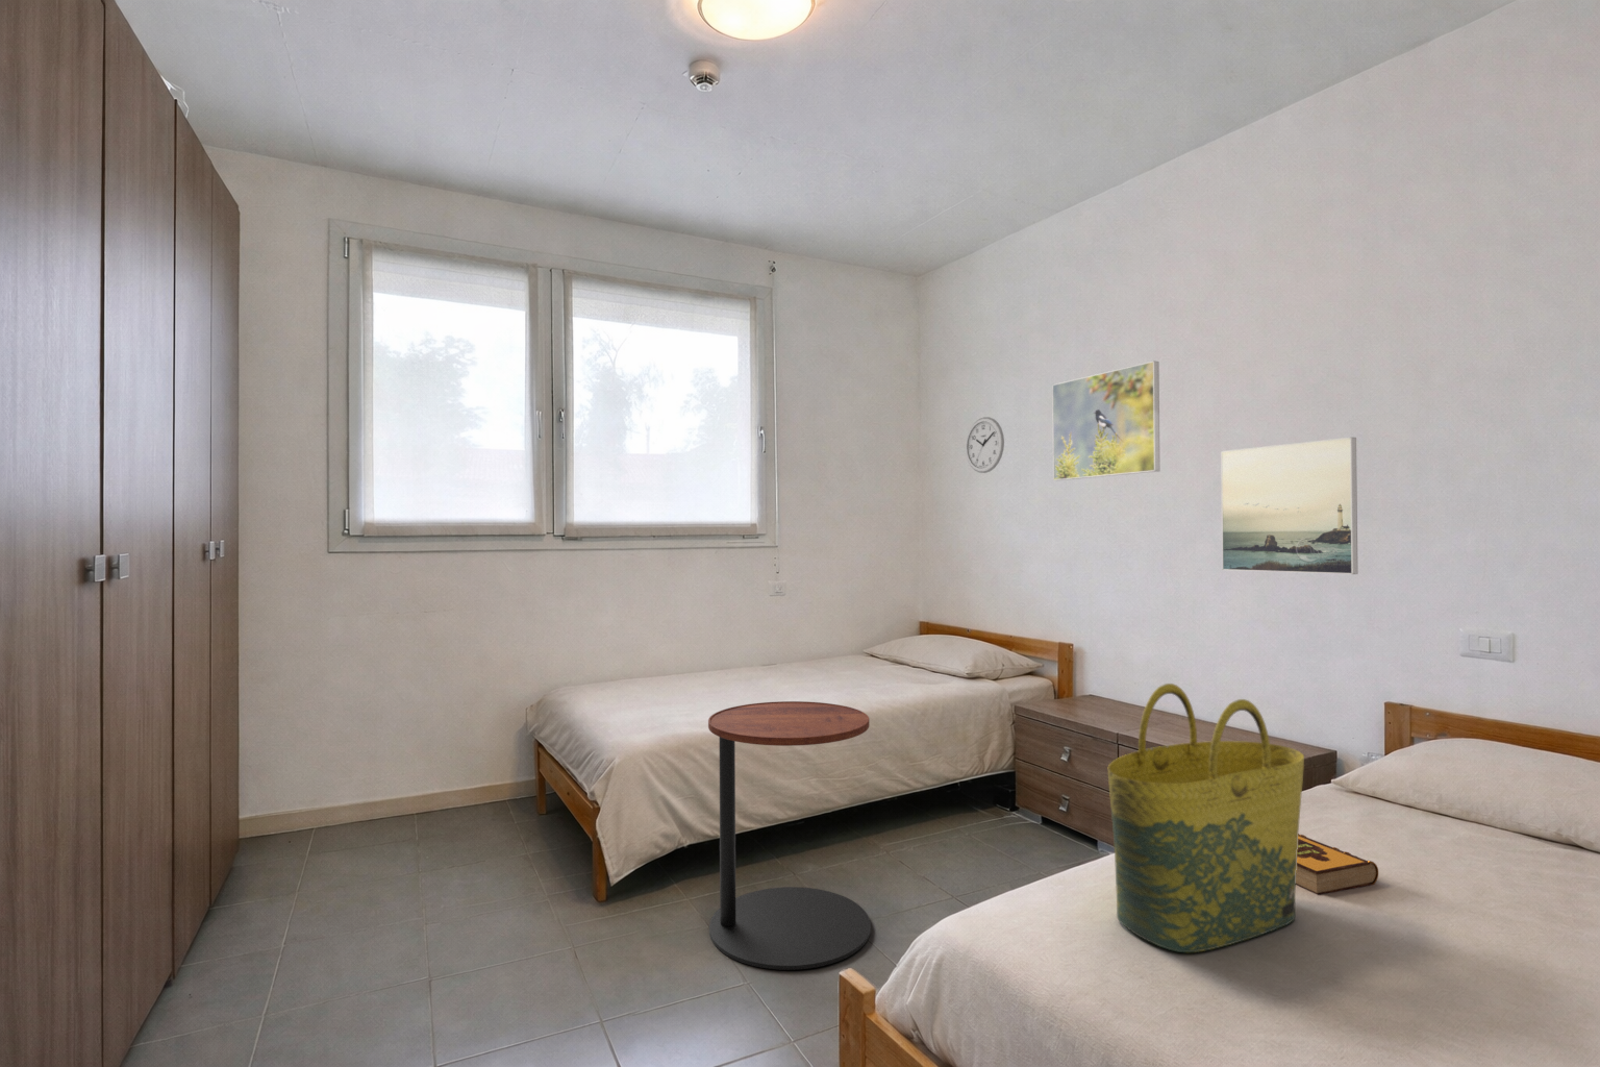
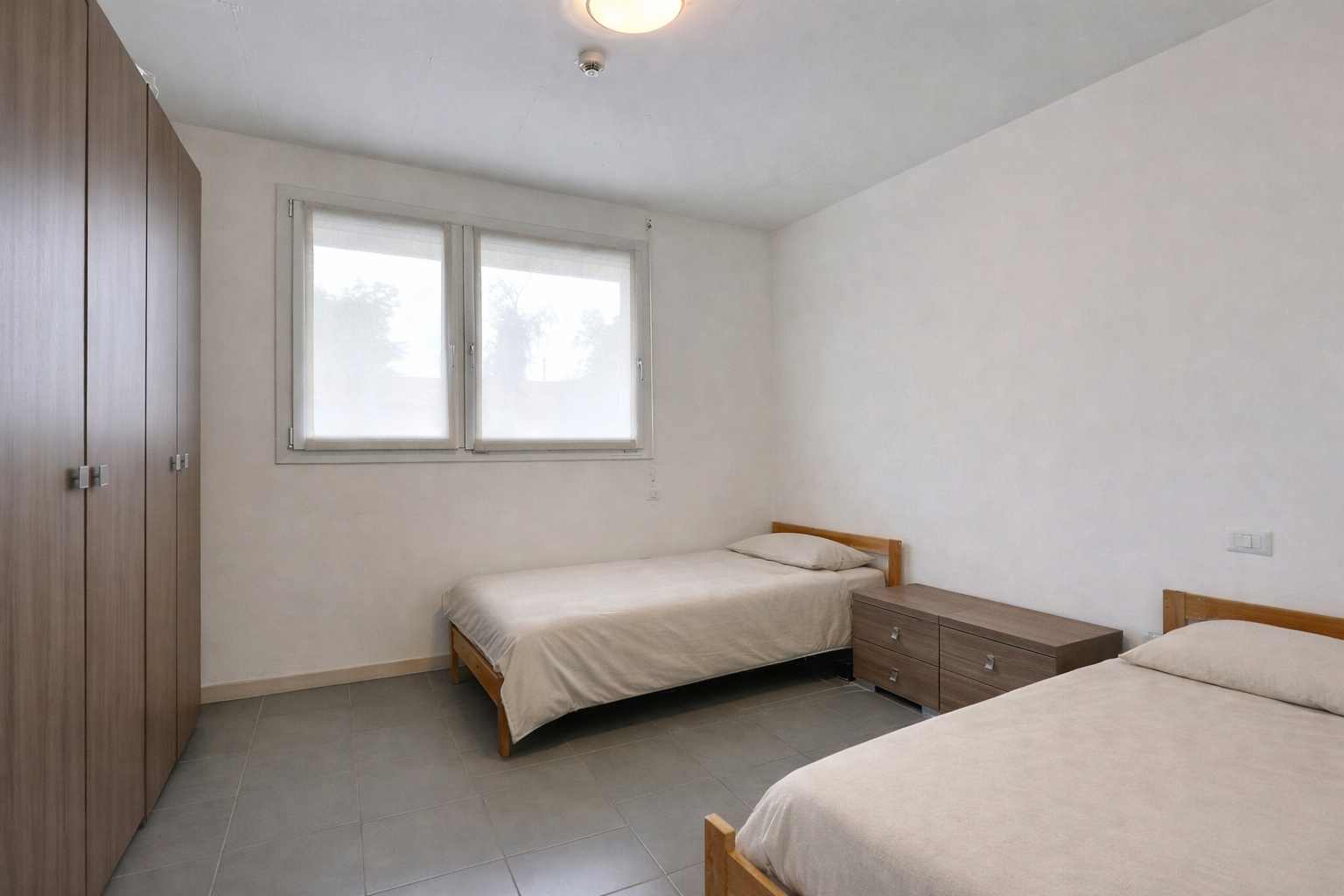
- tote bag (1204, 803)
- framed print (1285, 507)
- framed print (1102, 424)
- side table (735, 822)
- hardback book (1296, 855)
- wall clock (983, 445)
